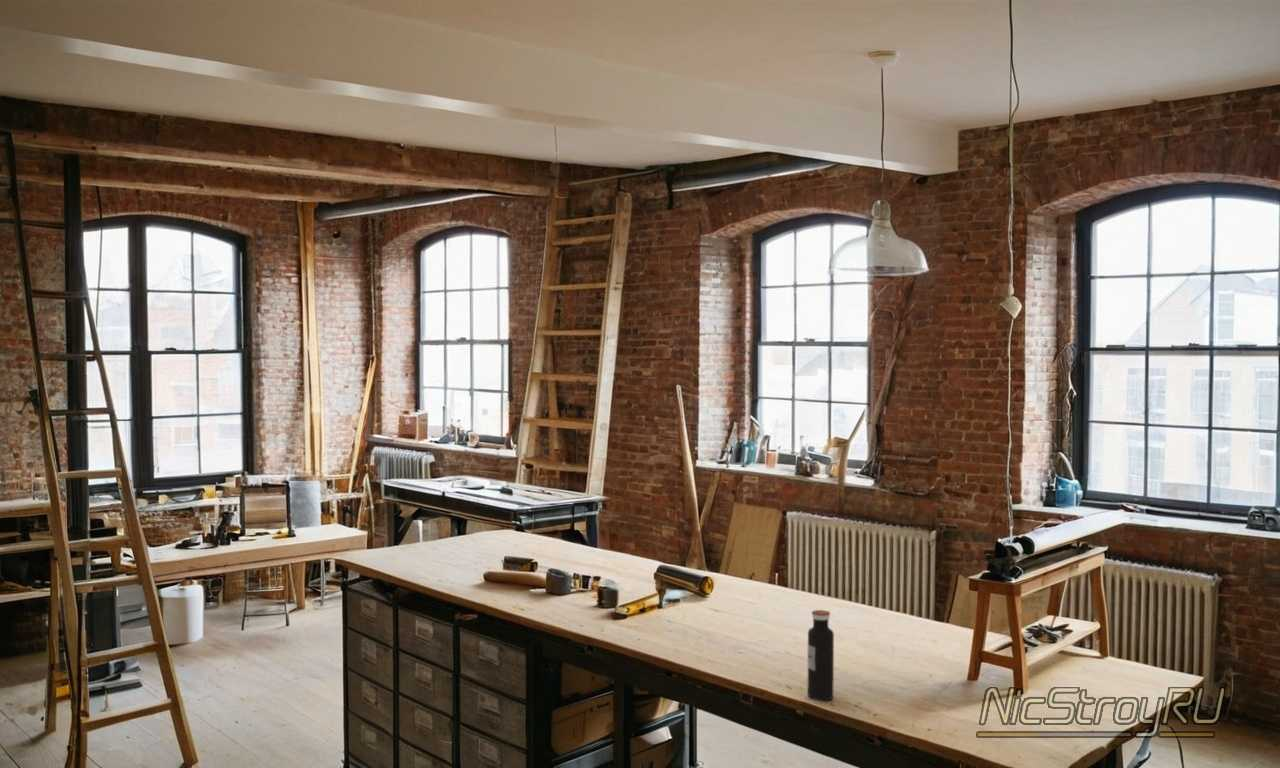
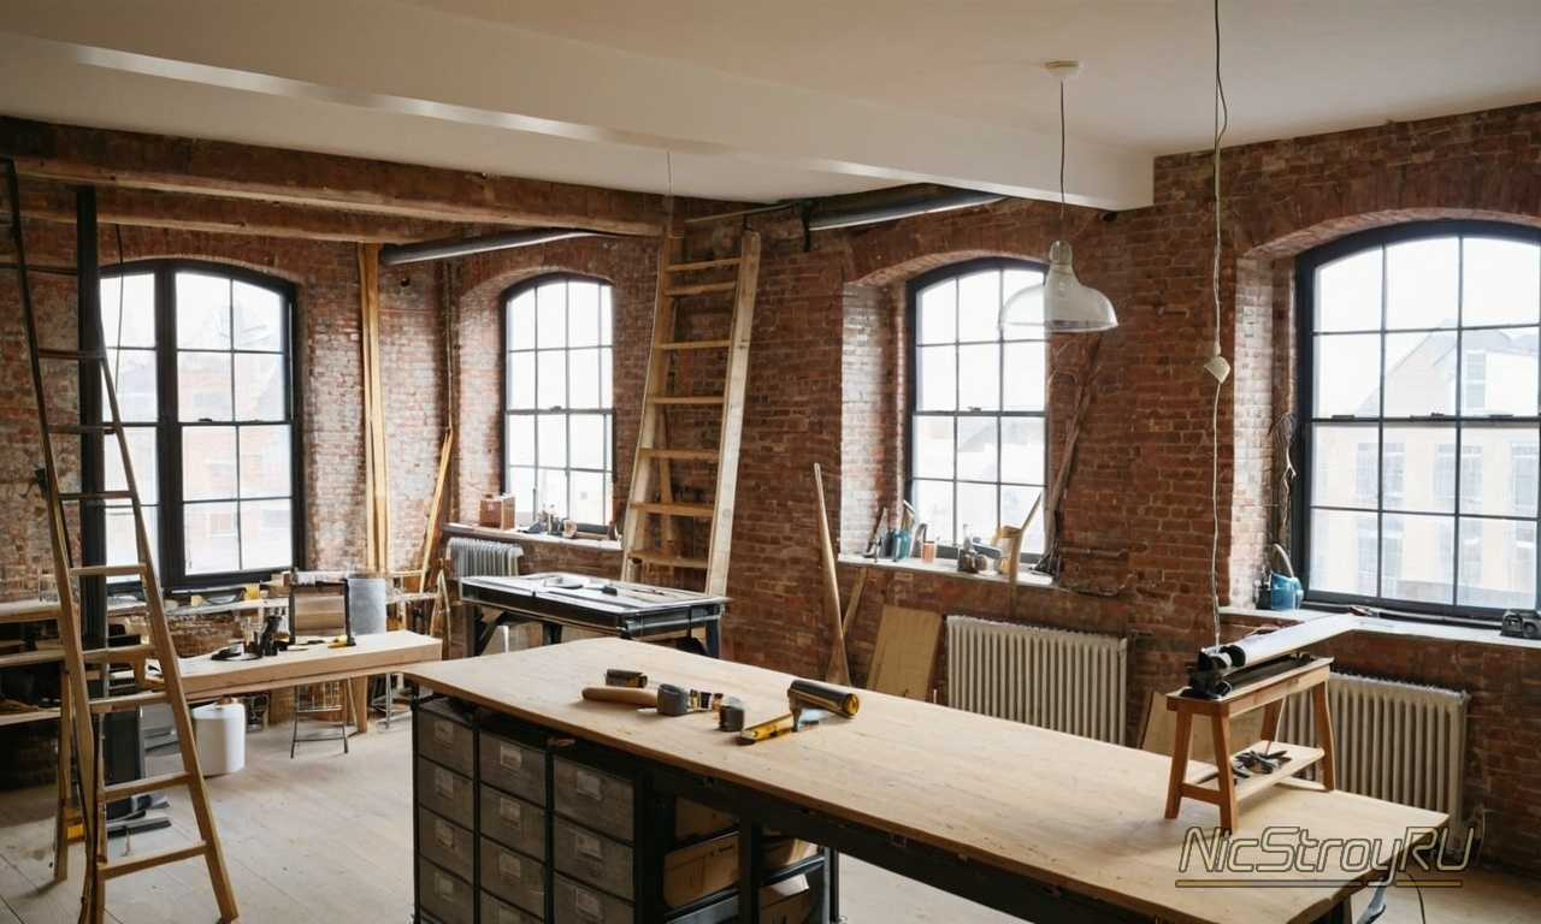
- water bottle (820, 654)
